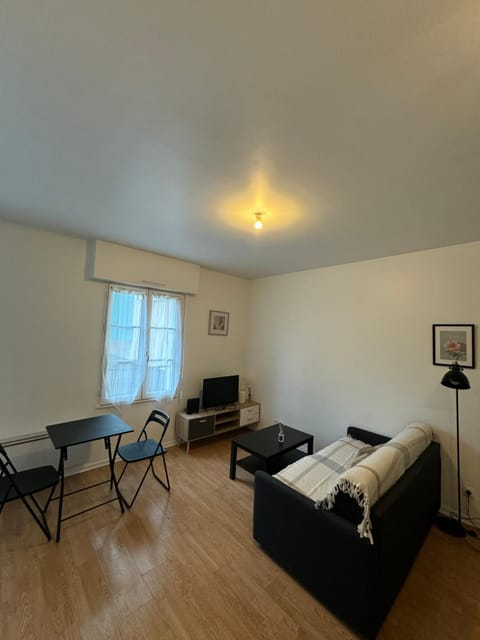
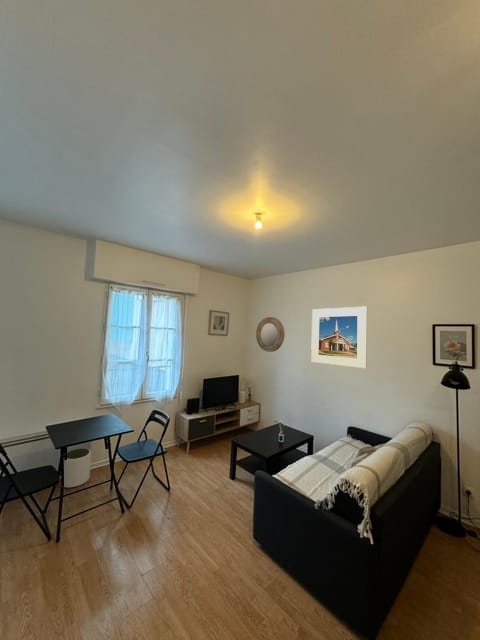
+ plant pot (76, 467)
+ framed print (337, 336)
+ home mirror (269, 334)
